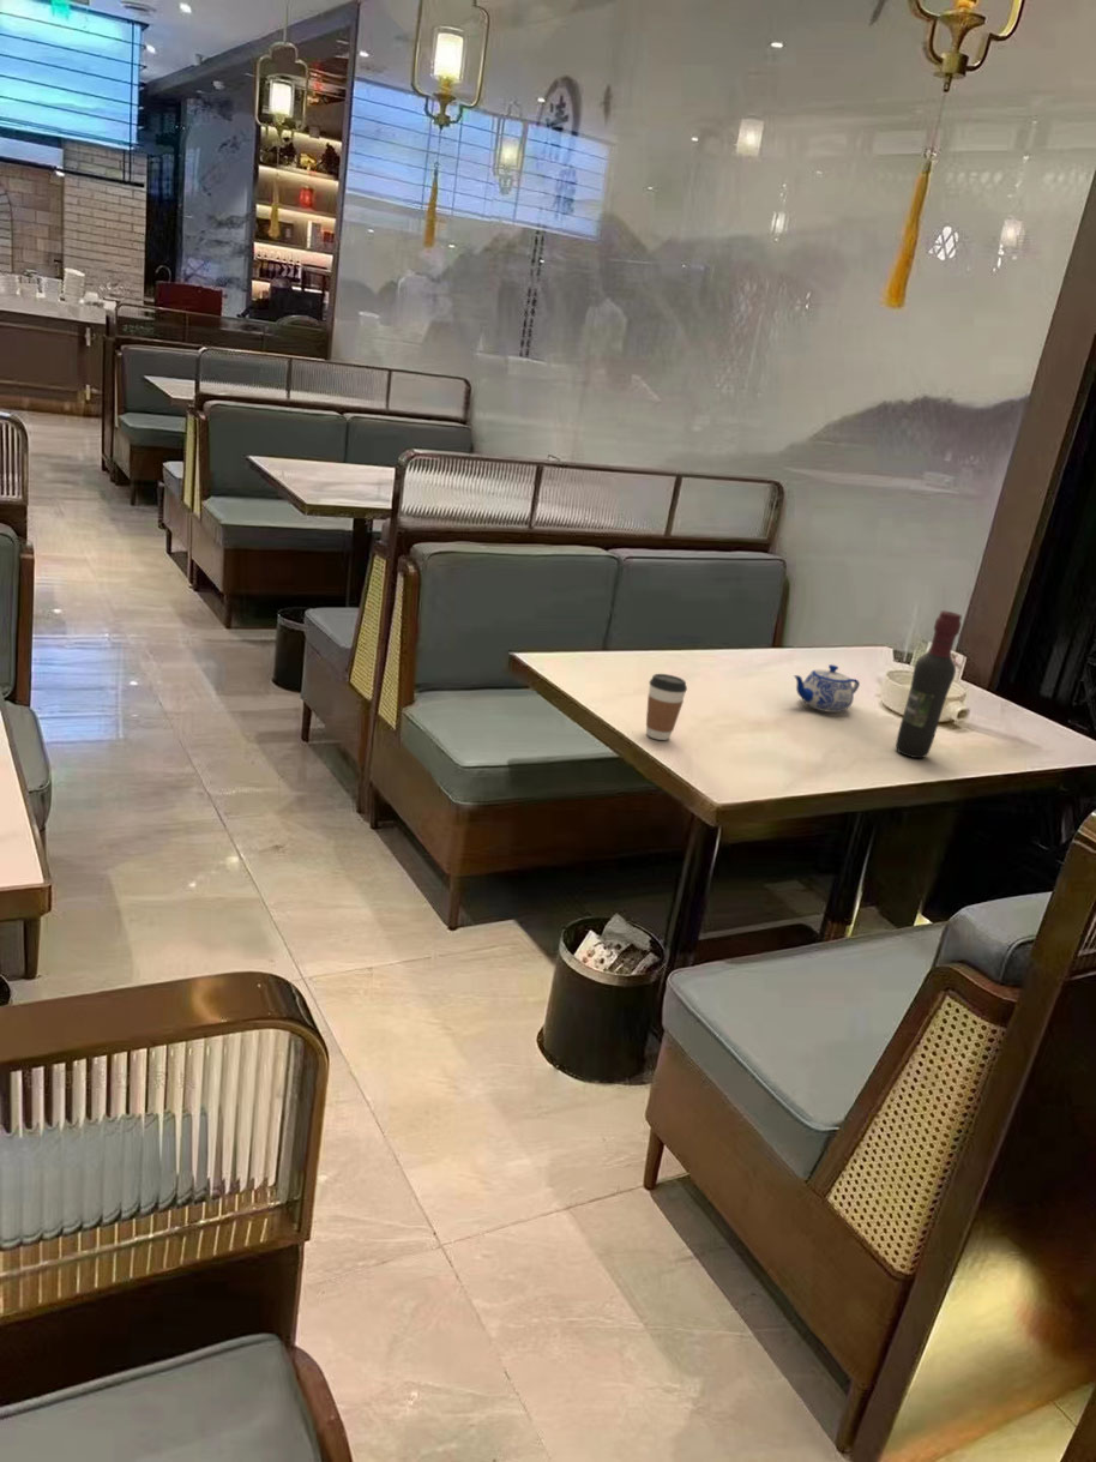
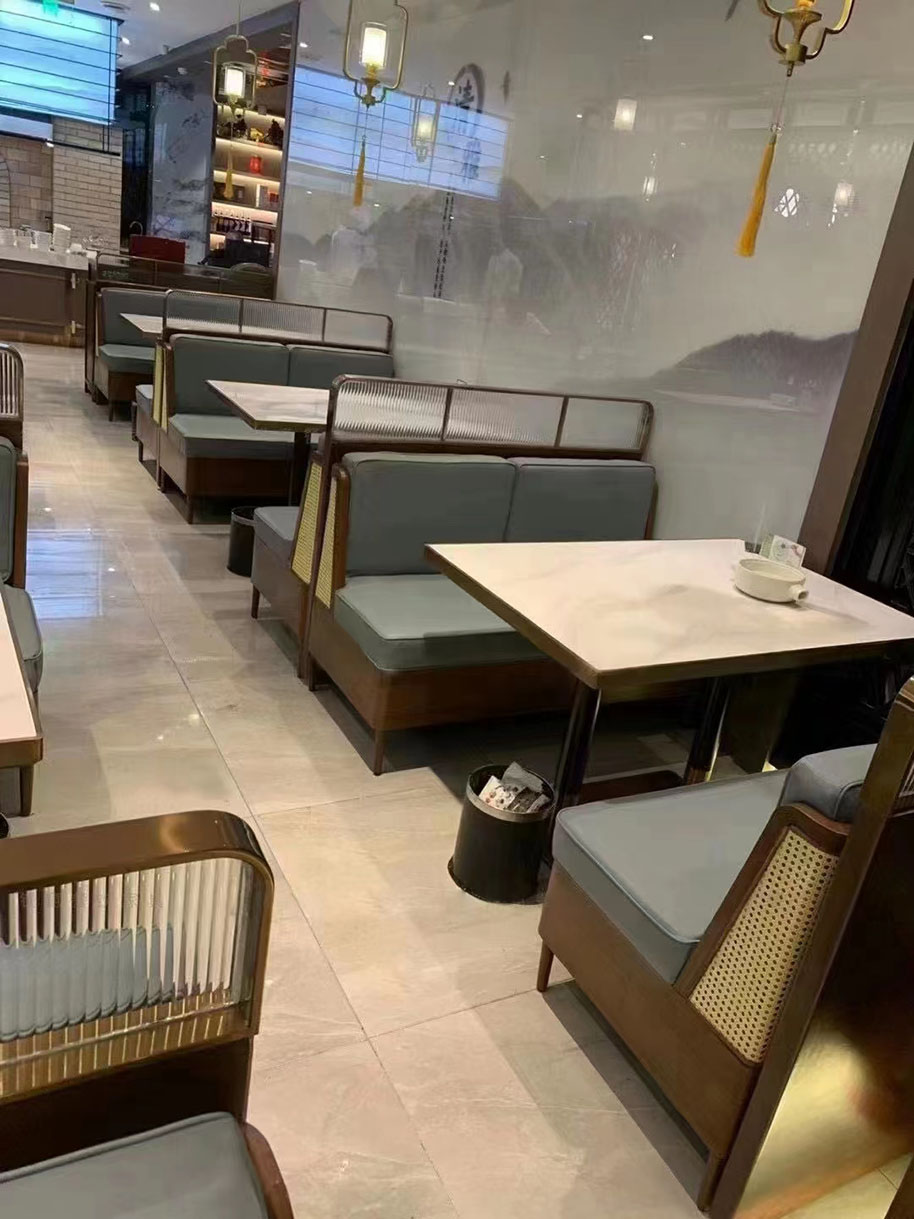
- wine bottle (931, 685)
- coffee cup (663, 706)
- teapot (825, 686)
